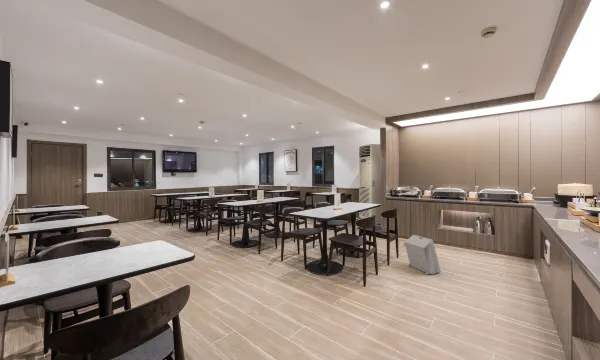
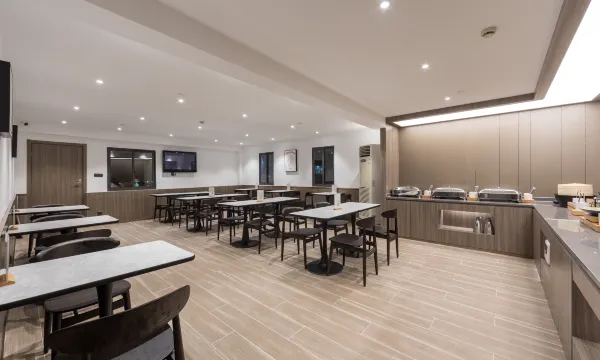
- storage bin (421, 253)
